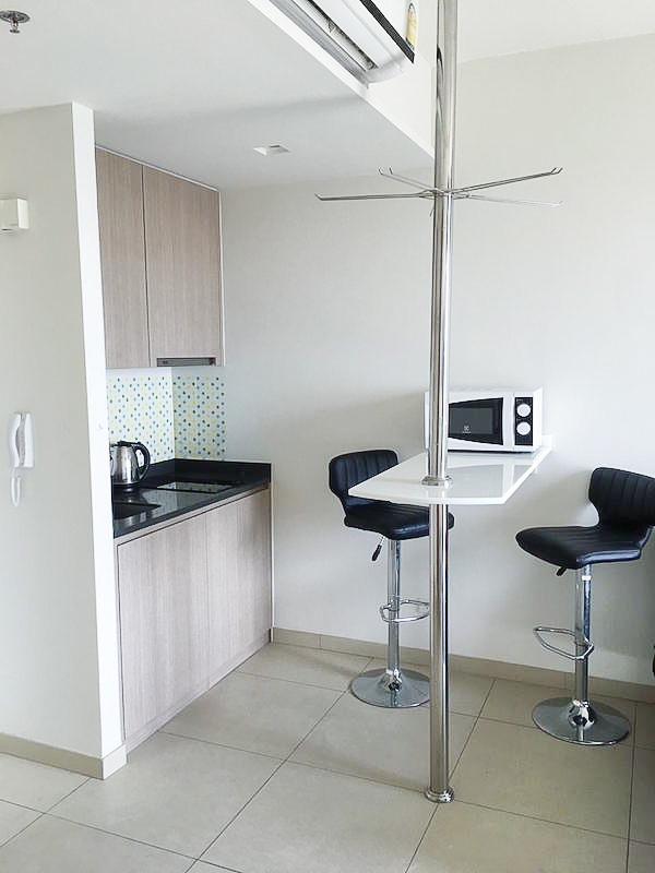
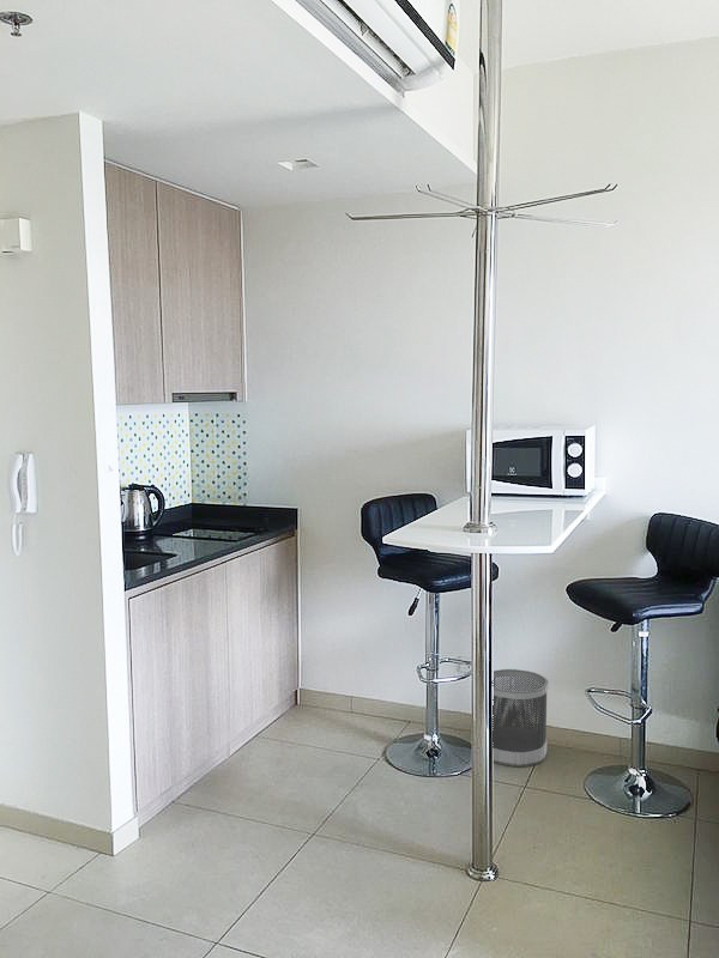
+ wastebasket (514, 716)
